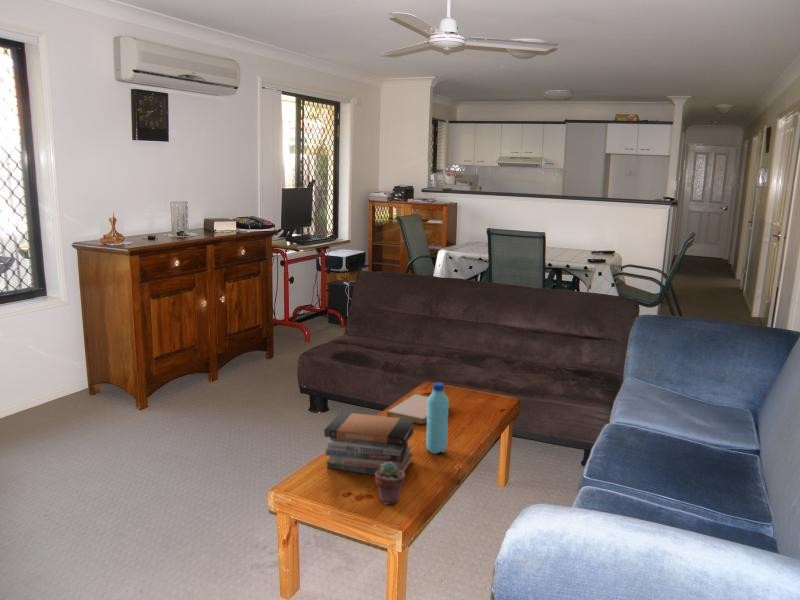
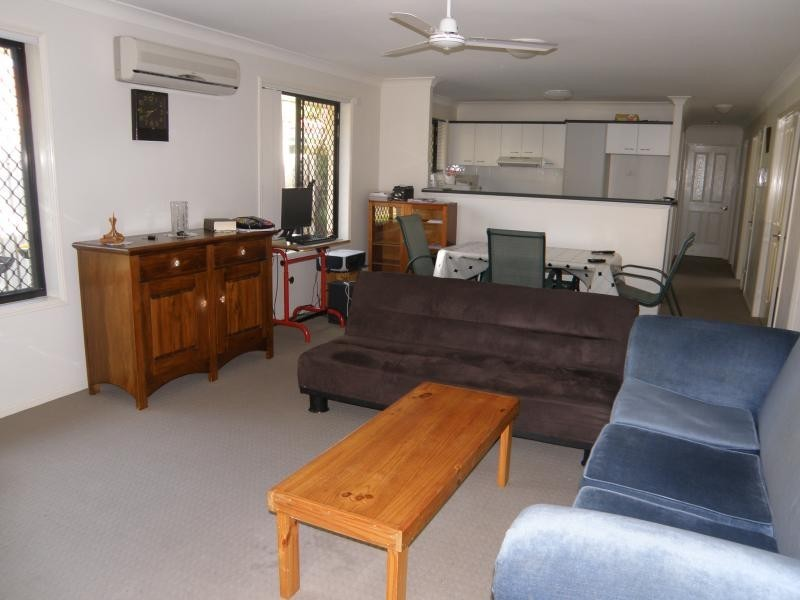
- notebook (418, 408)
- book stack (369, 444)
- potted succulent (389, 481)
- water bottle (437, 417)
